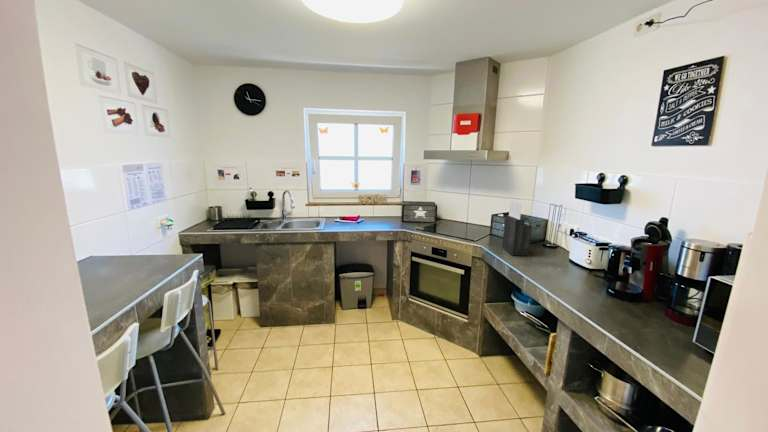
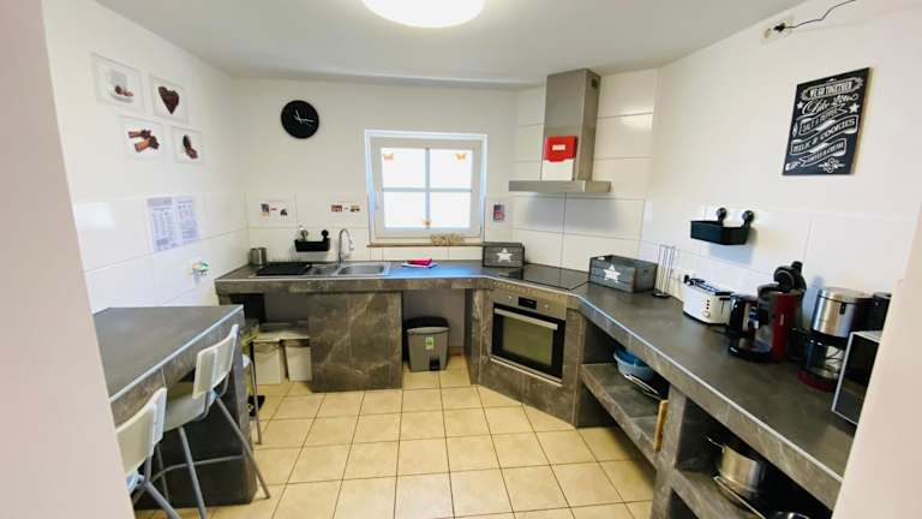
- knife block (519, 226)
